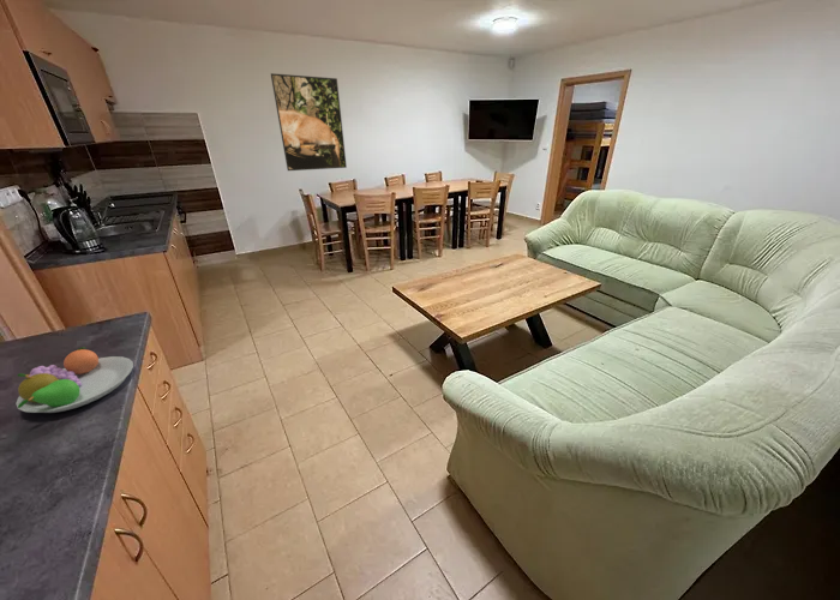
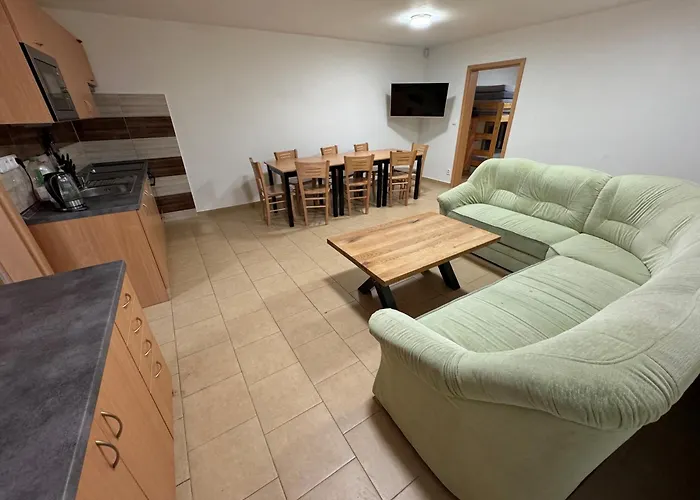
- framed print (312, 125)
- fruit bowl (71, 376)
